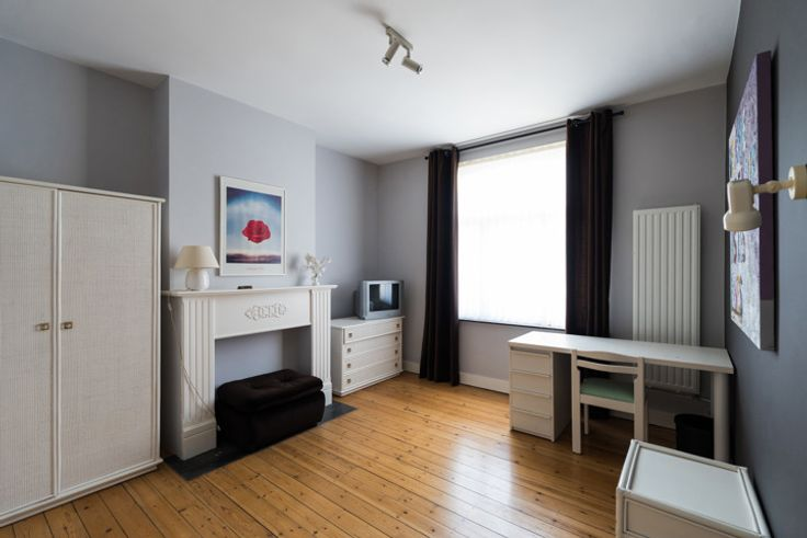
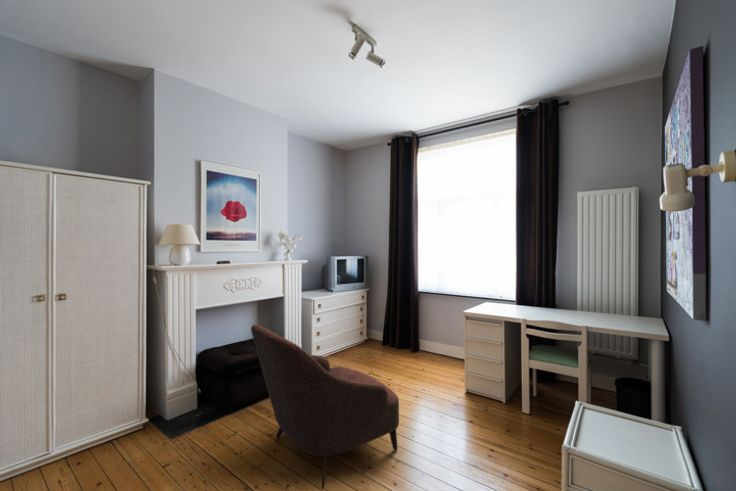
+ armchair (323, 383)
